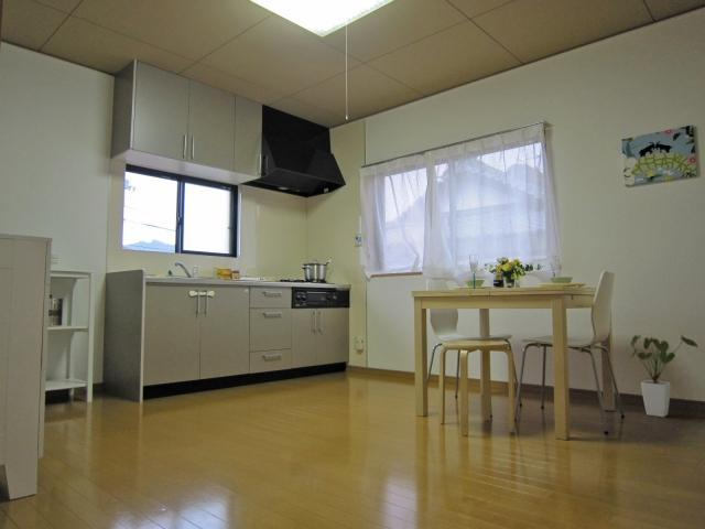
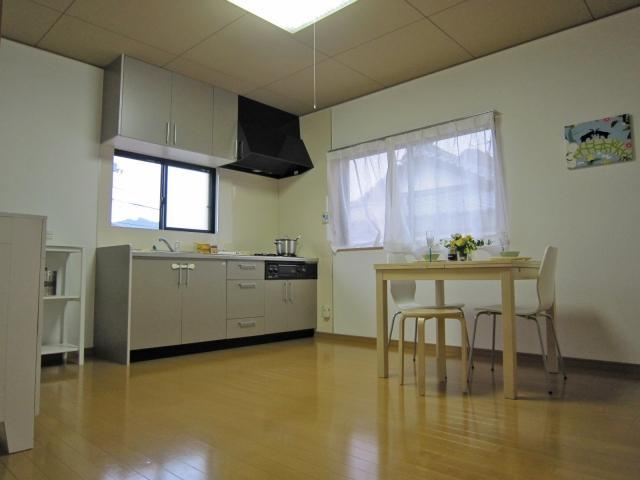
- house plant (660, 374)
